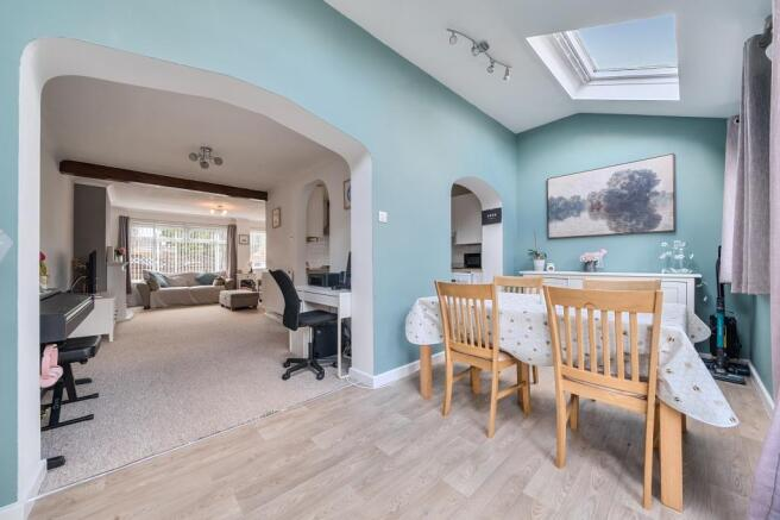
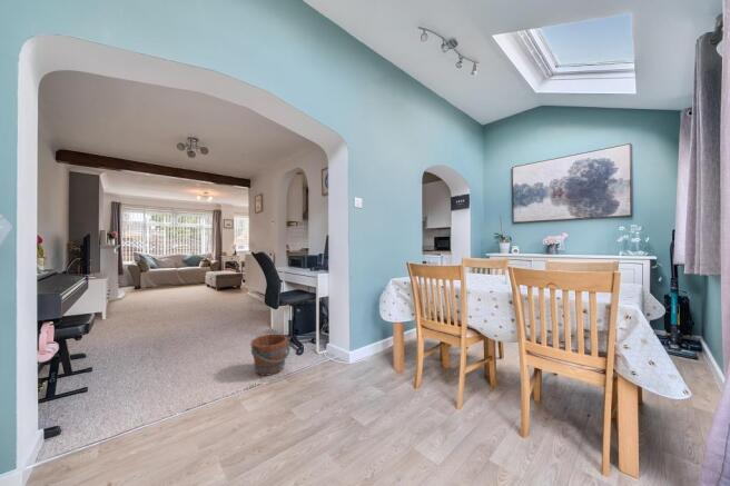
+ bucket (269, 354)
